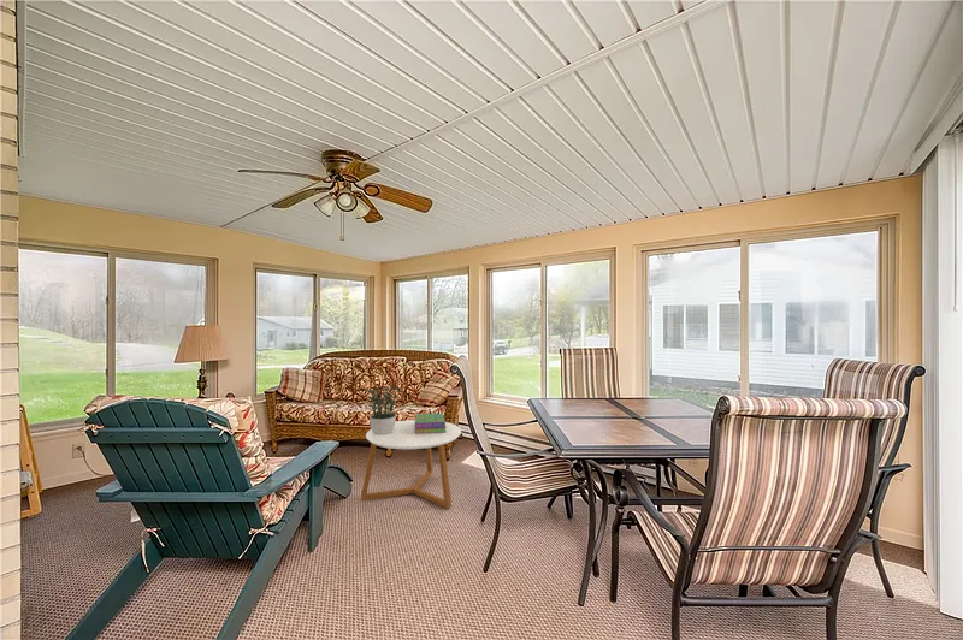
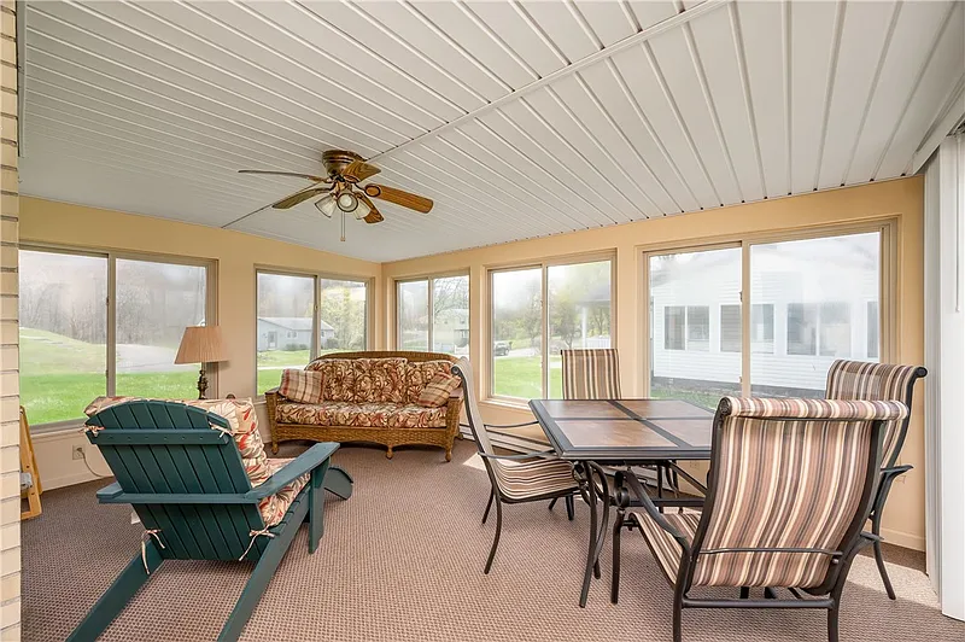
- coffee table (412, 448)
- potted plant (383, 408)
- stack of books (430, 422)
